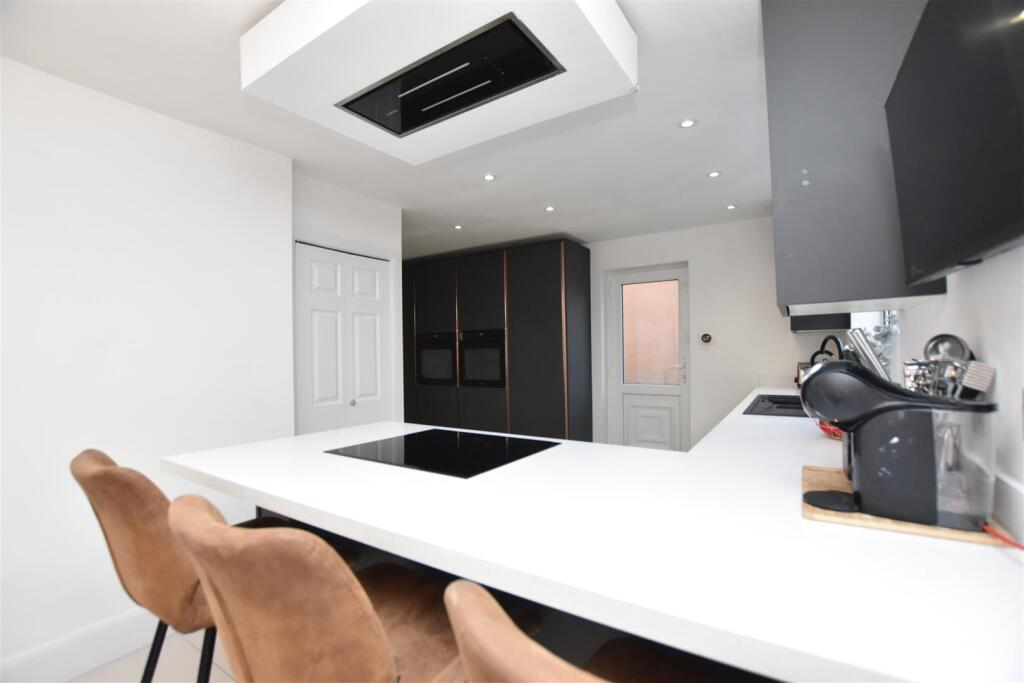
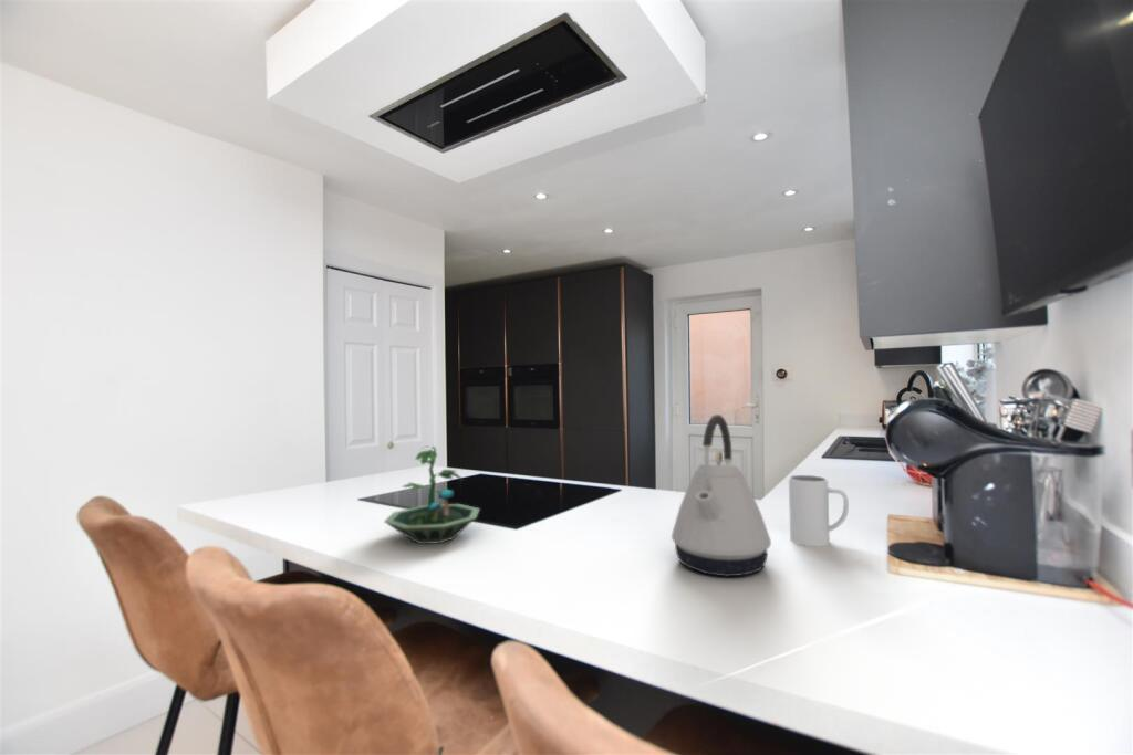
+ kettle (717, 490)
+ mug (818, 510)
+ terrarium (433, 463)
